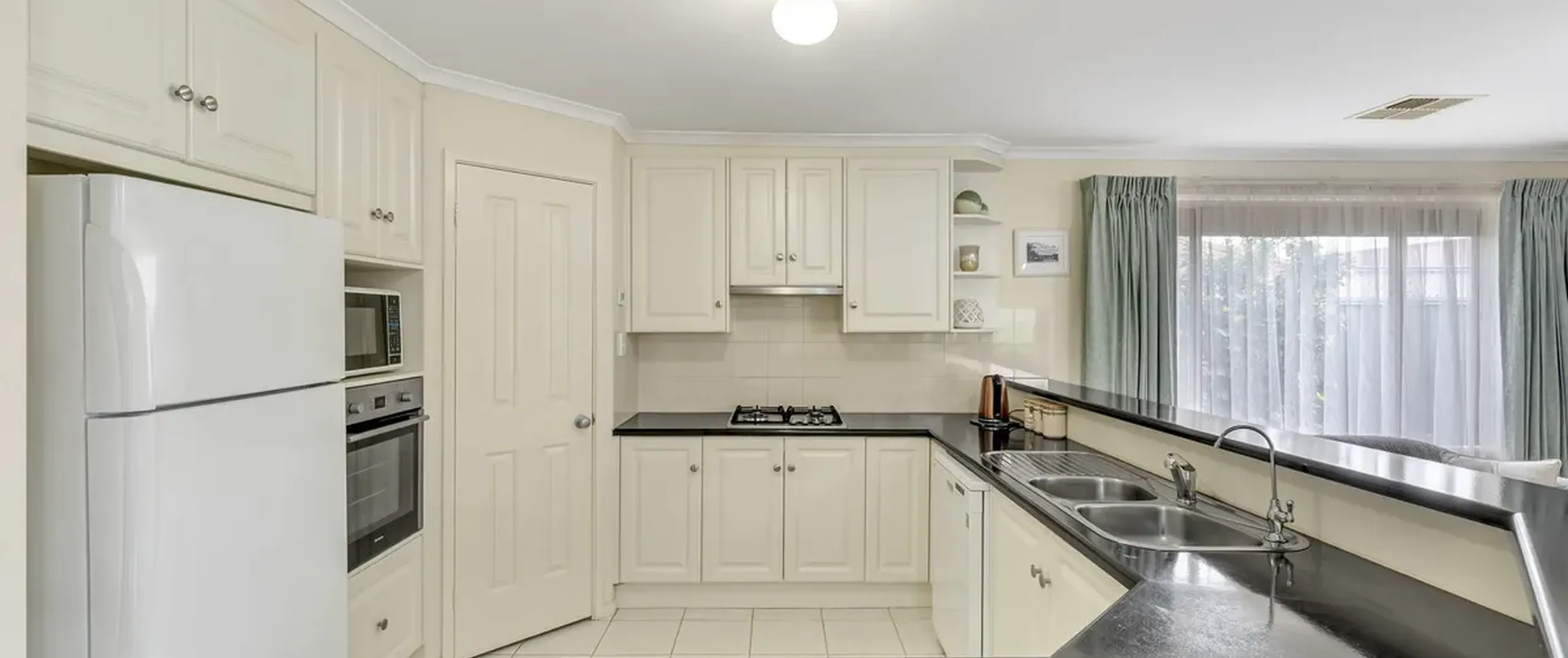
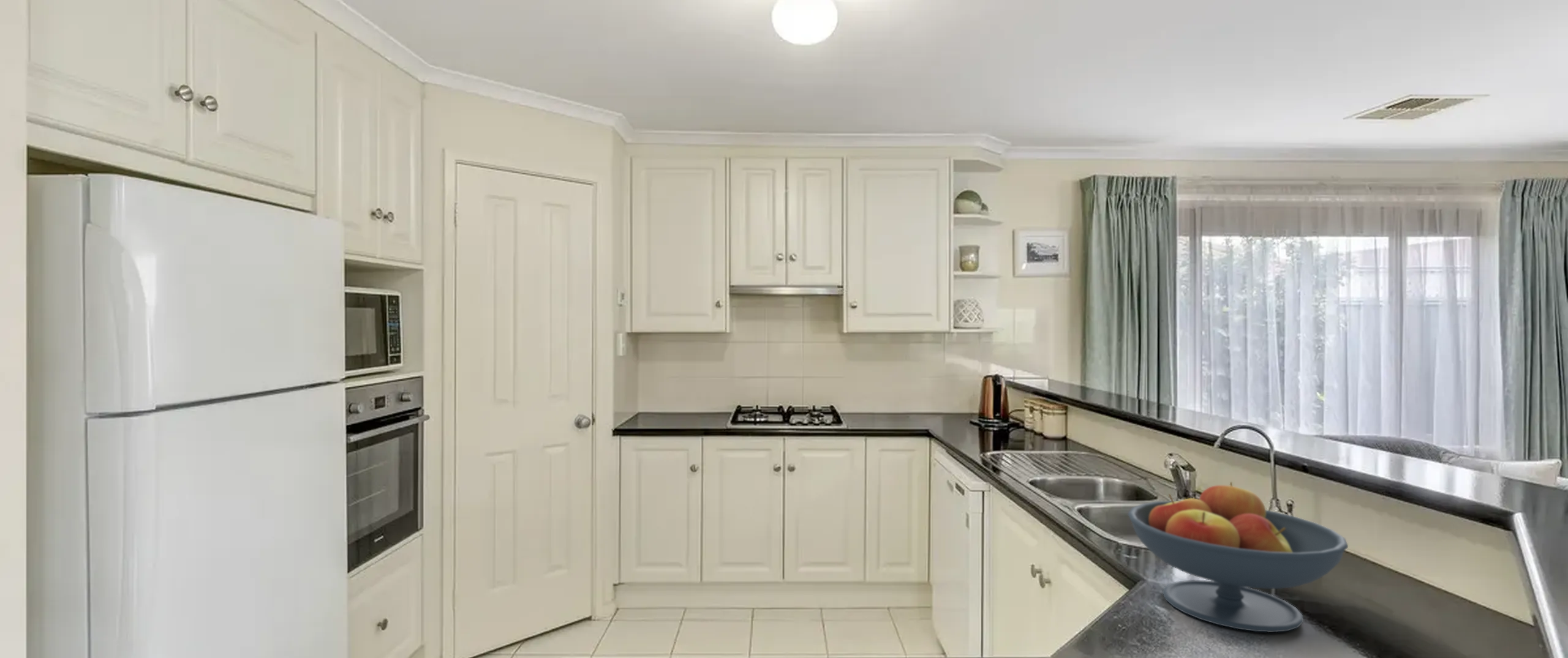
+ fruit bowl (1229, 550)
